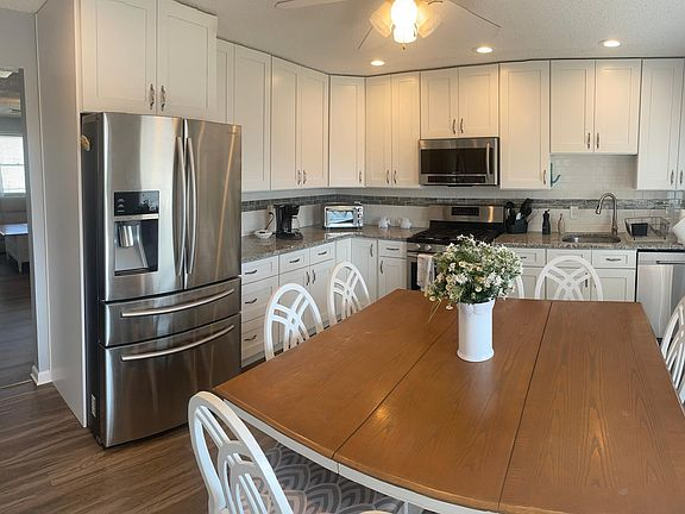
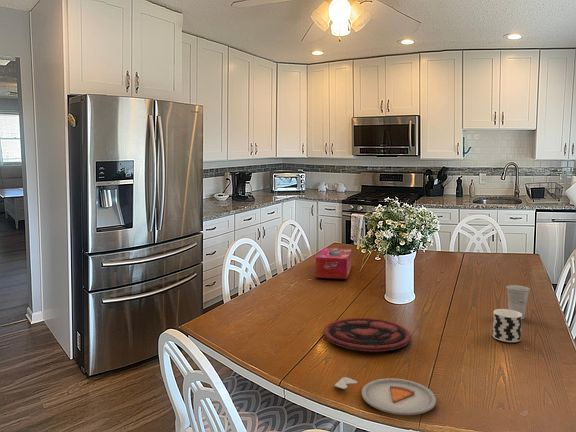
+ cup (507, 324)
+ dinner plate (384, 391)
+ tissue box (334, 262)
+ cup (517, 302)
+ plate (366, 332)
